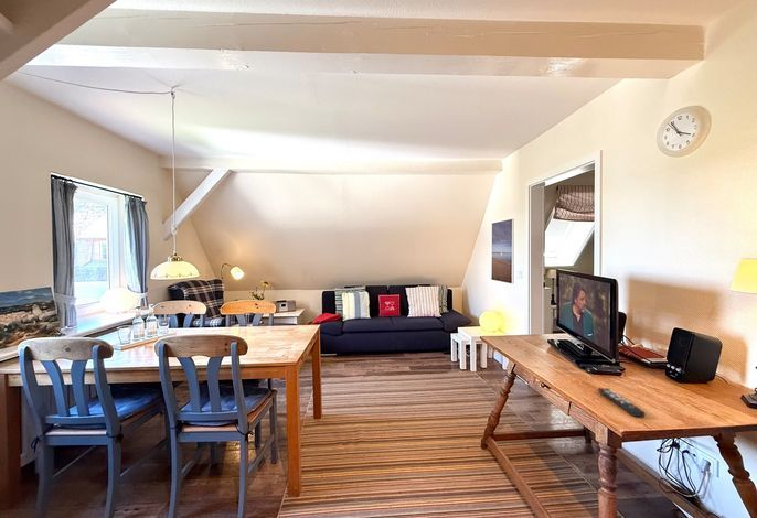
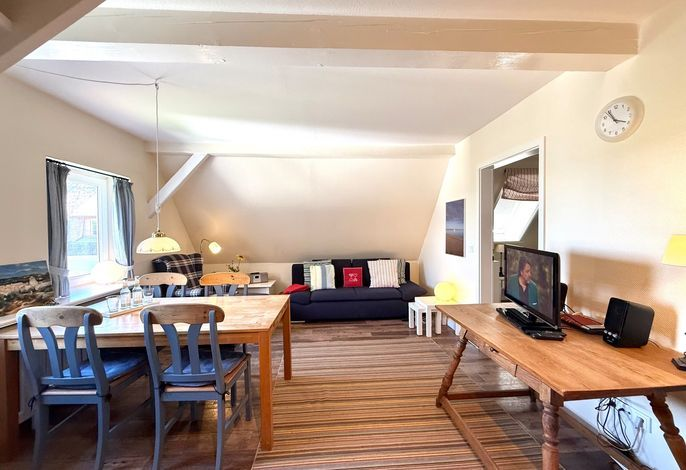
- remote control (619, 400)
